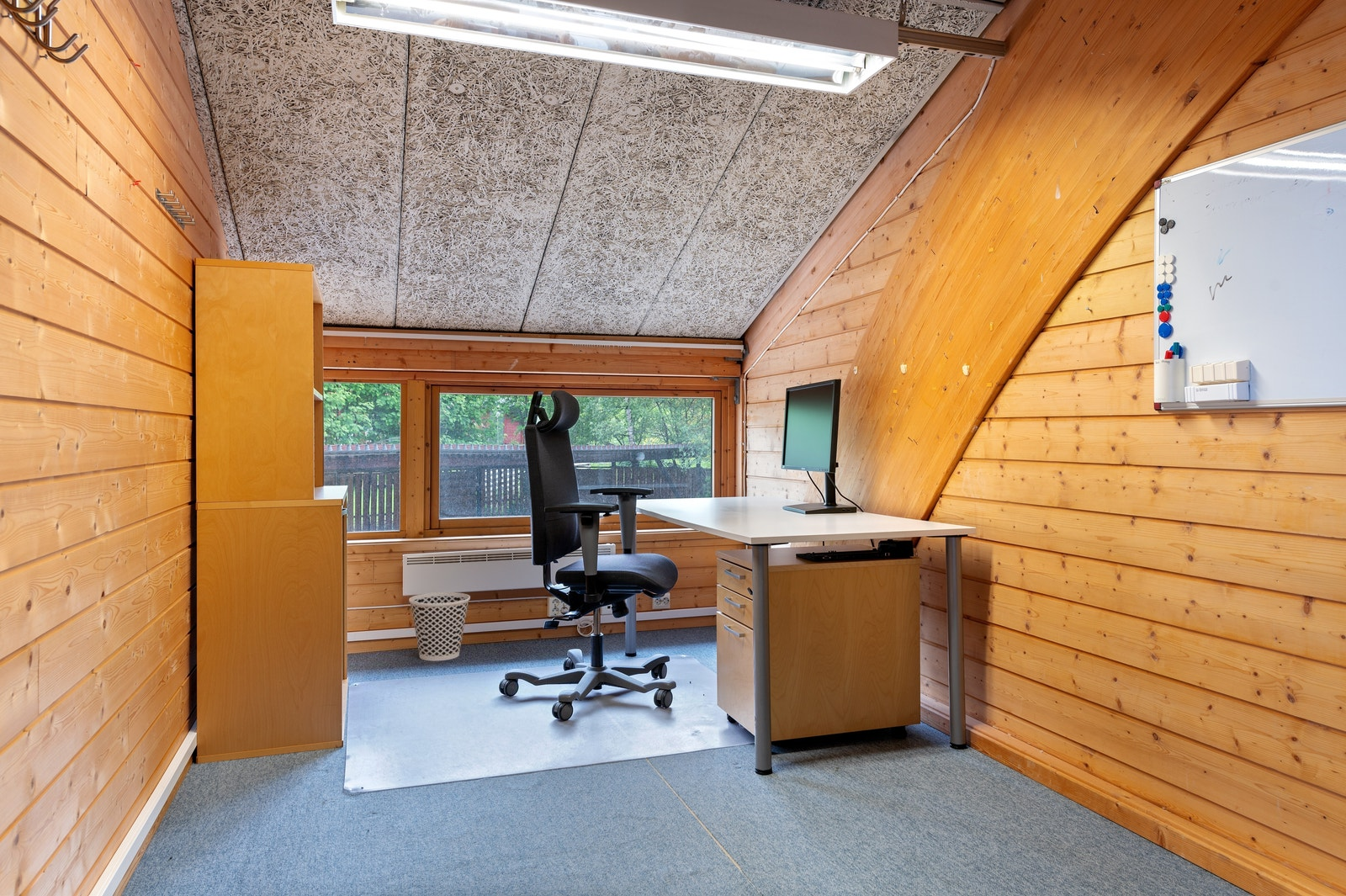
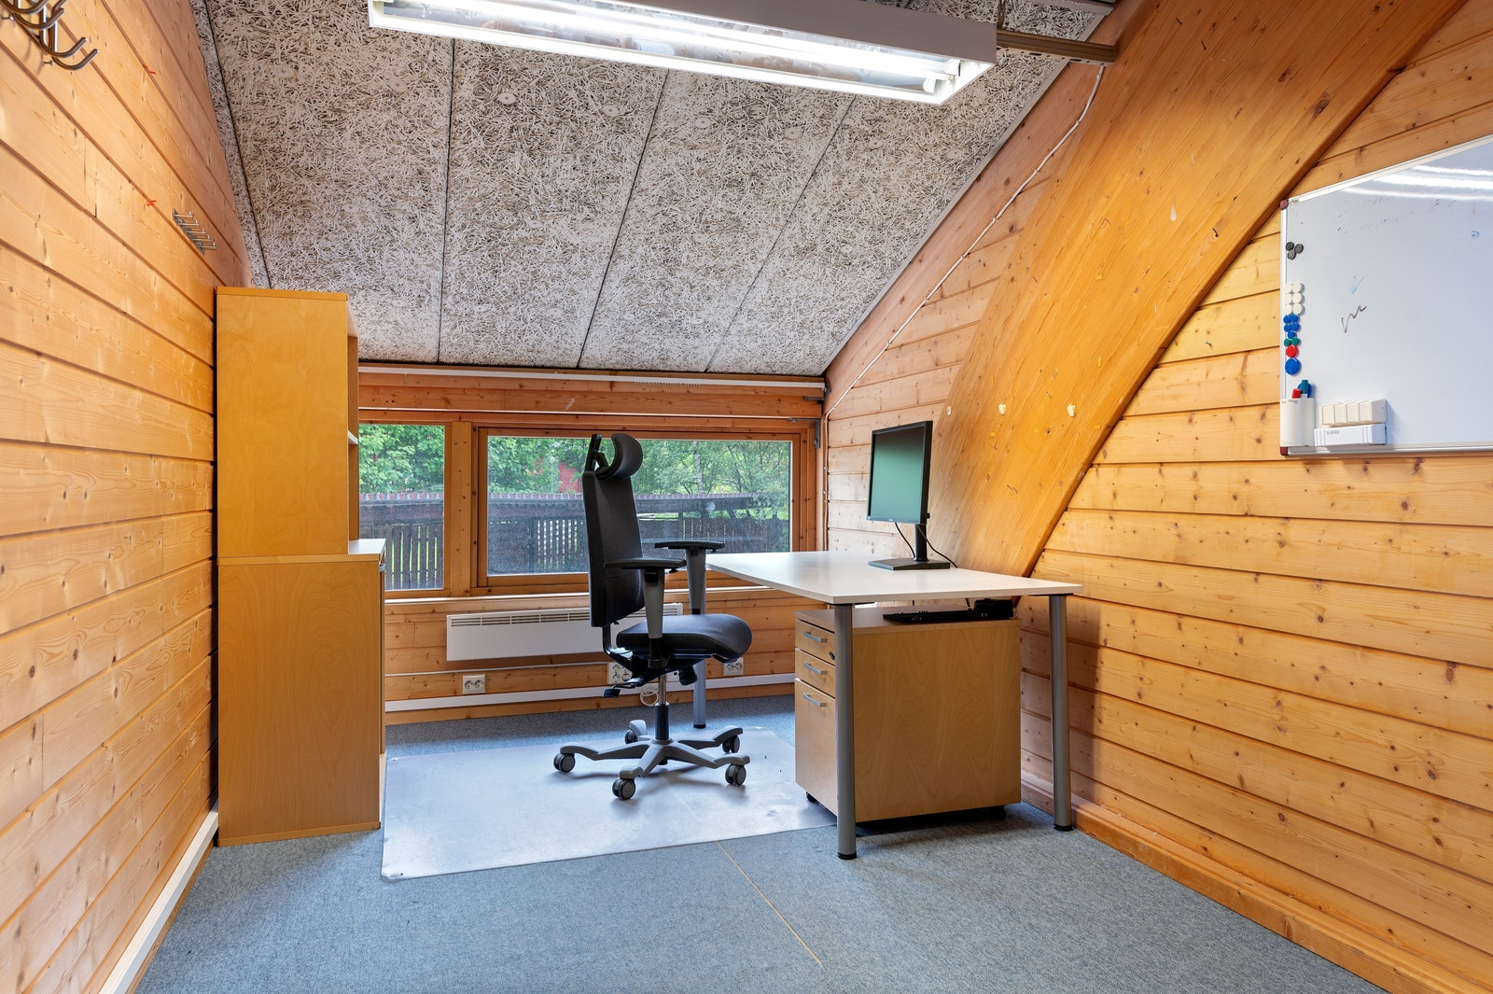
- wastebasket (439, 626)
